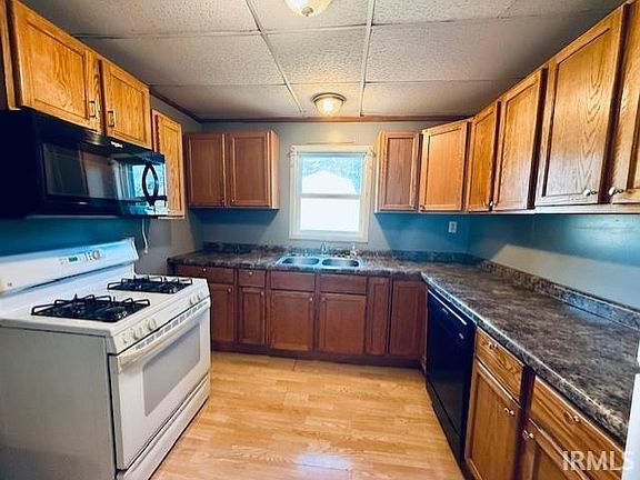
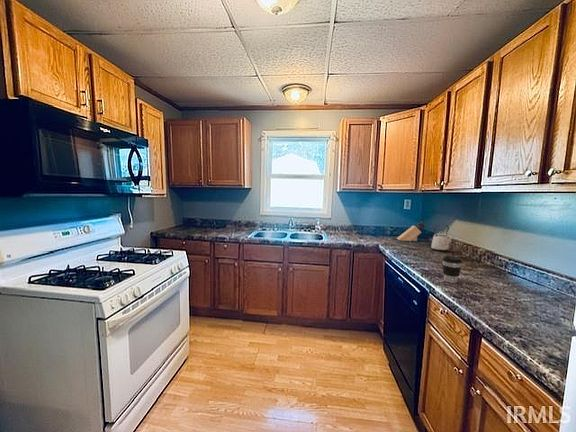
+ kettle (443, 237)
+ coffee cup (451, 269)
+ knife block (411, 230)
